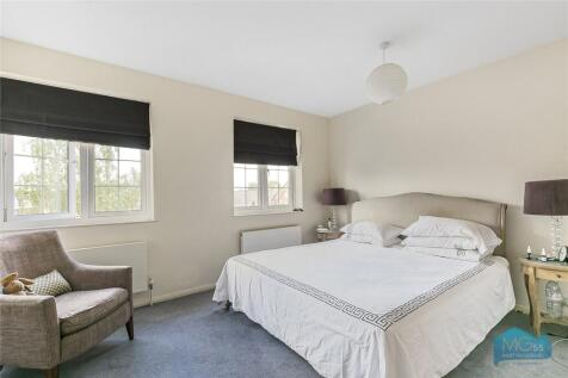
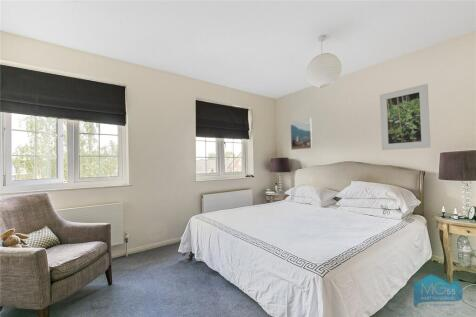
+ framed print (403, 119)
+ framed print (300, 134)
